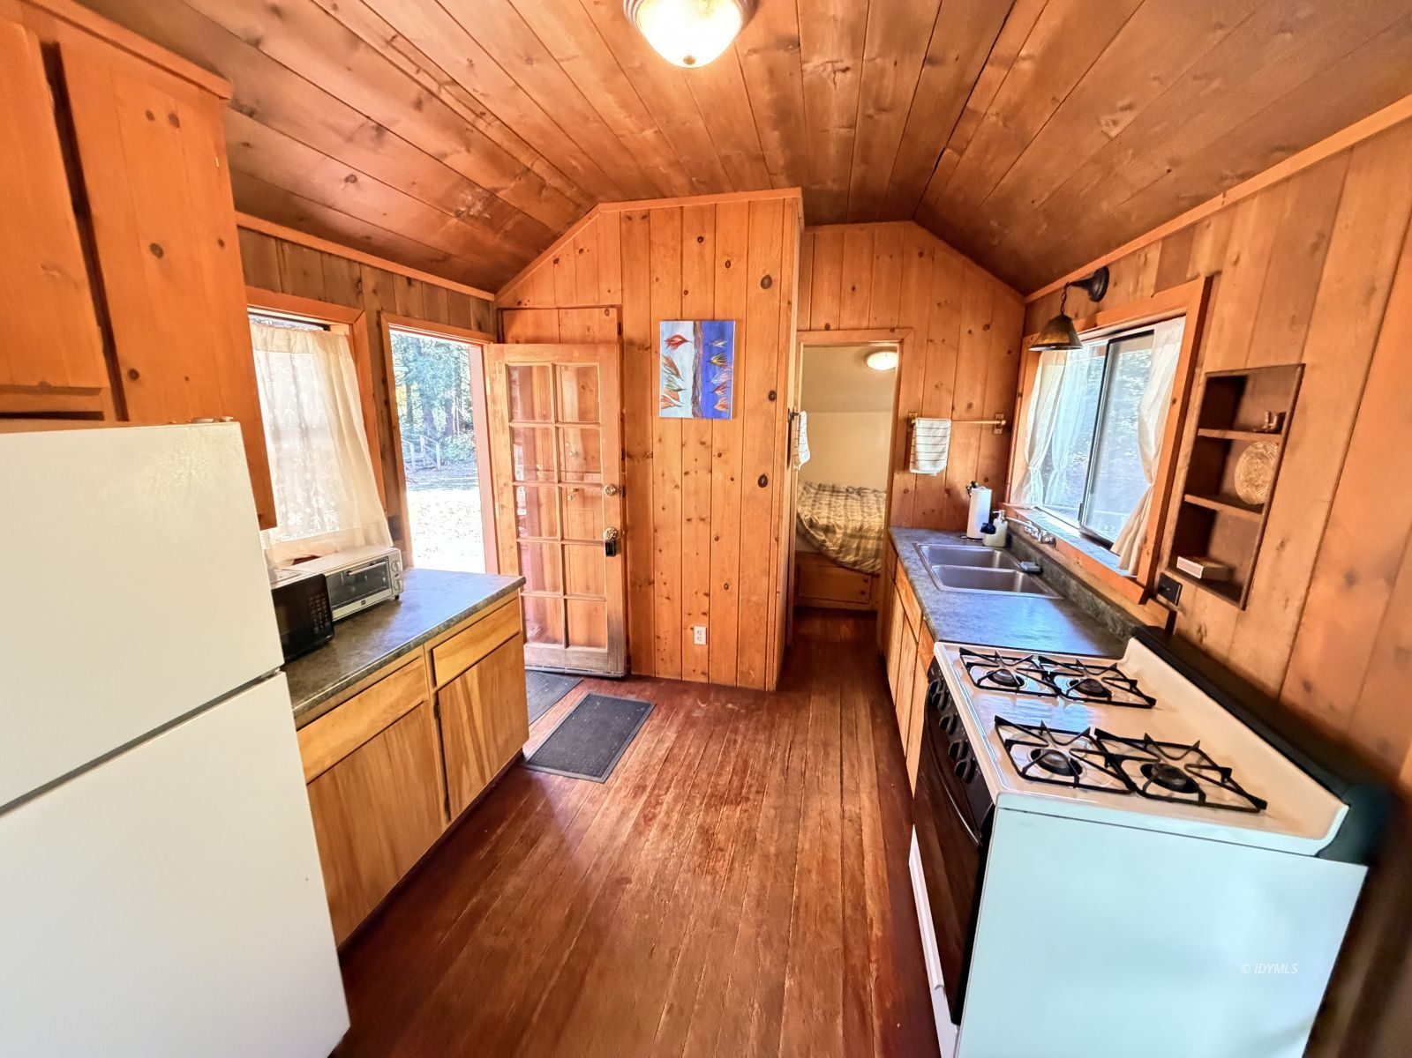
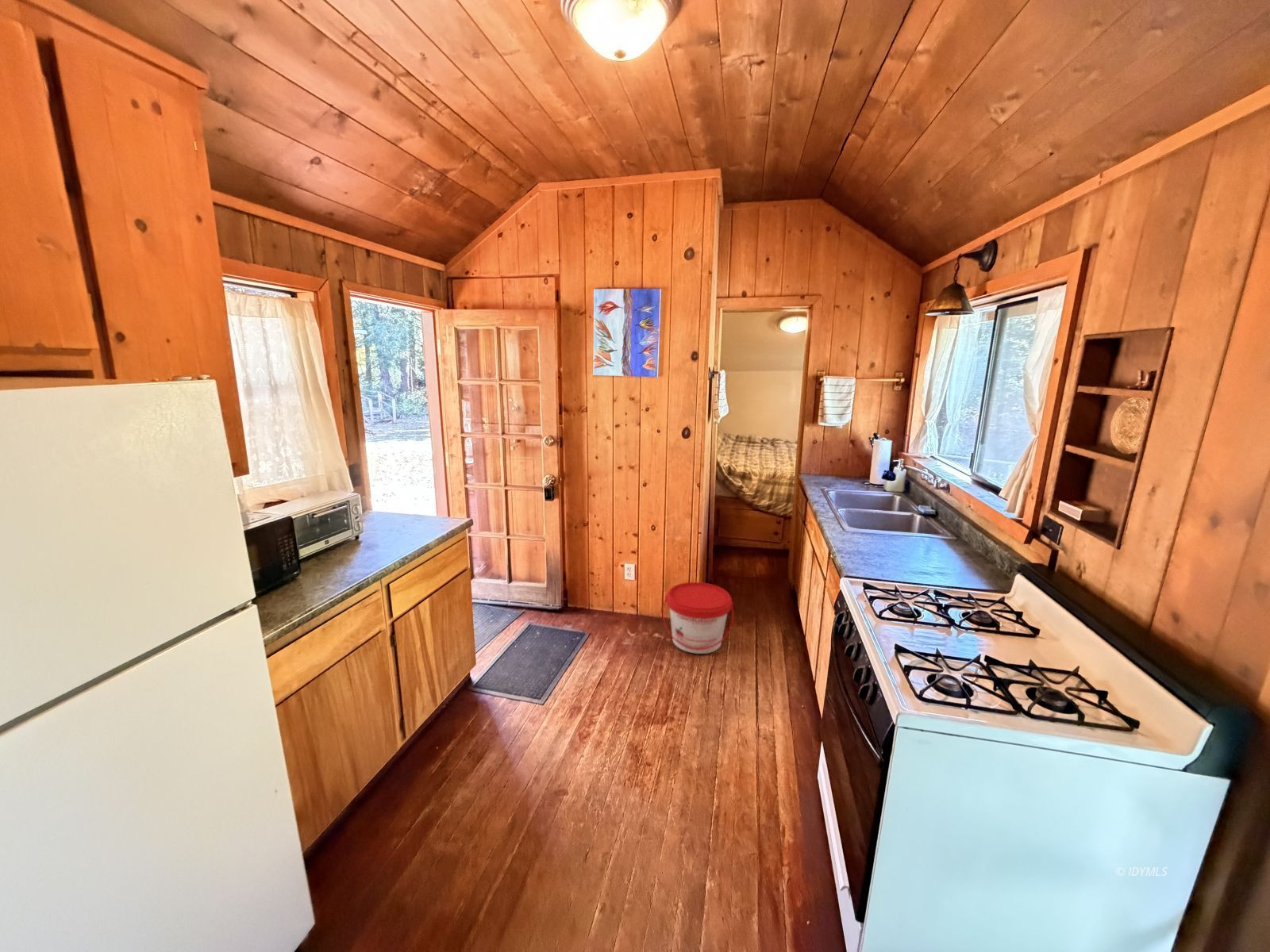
+ bucket (698, 617)
